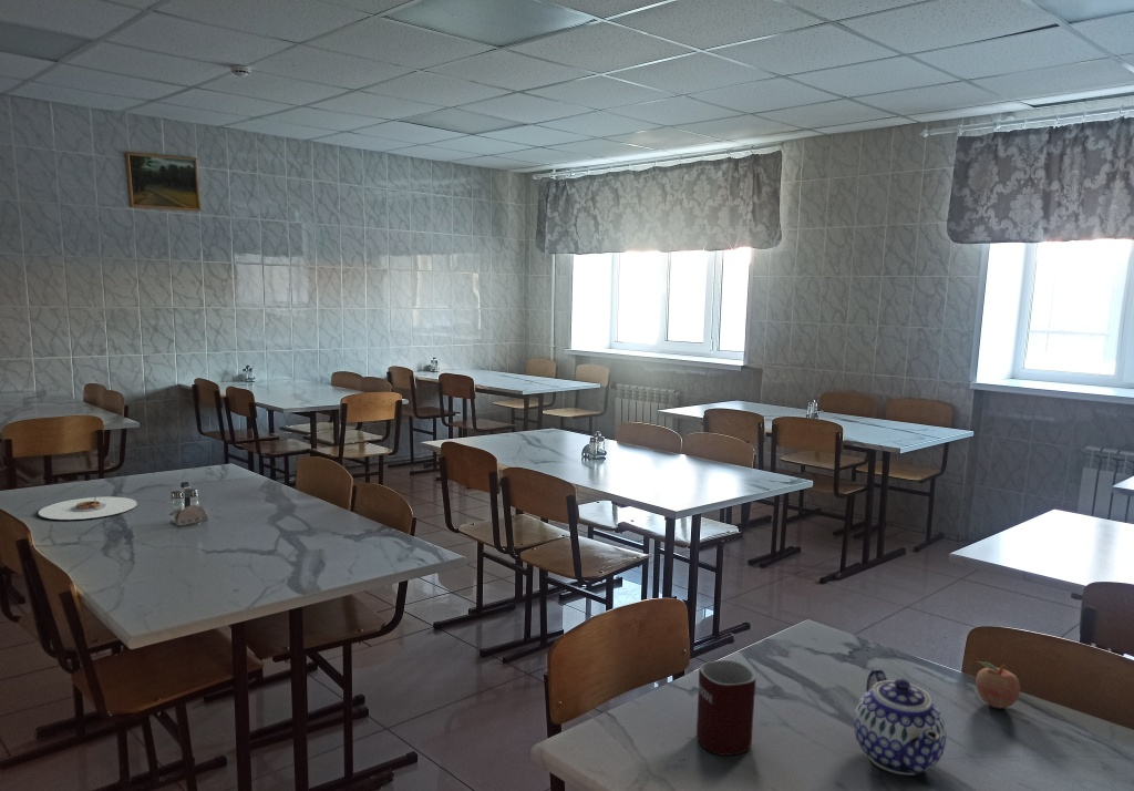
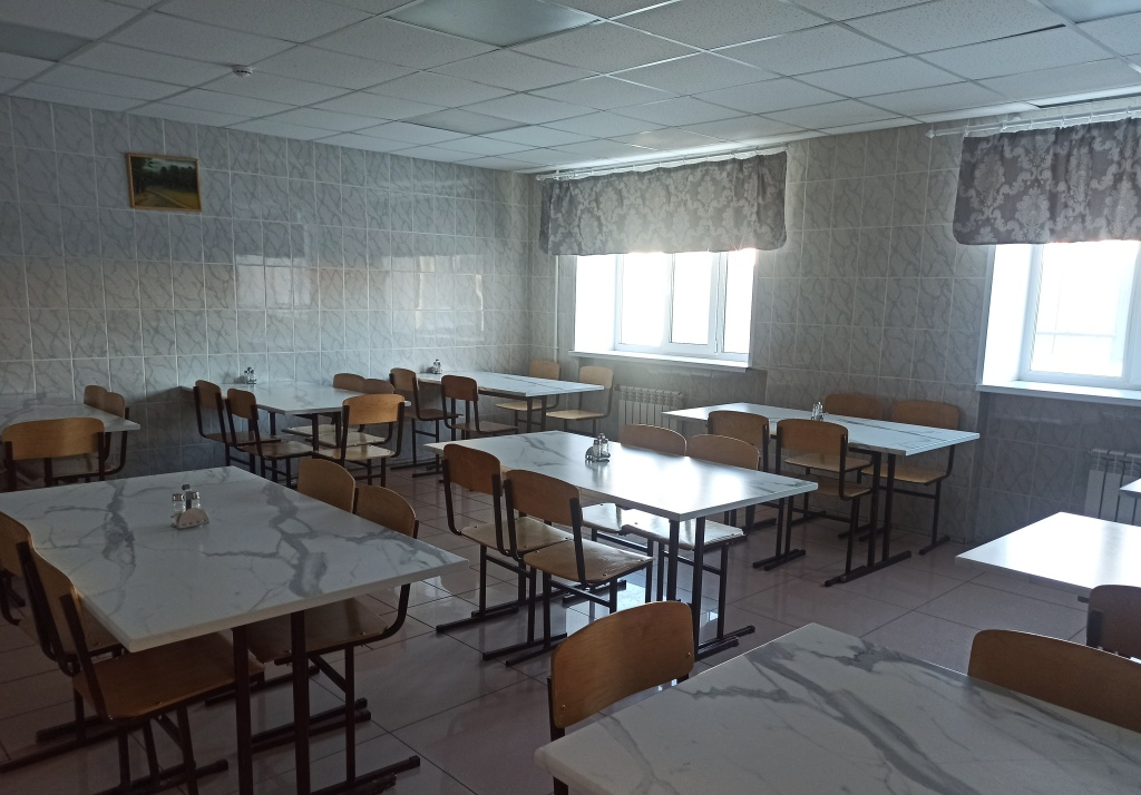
- teapot (899, 719)
- fruit (997, 684)
- plate (89, 503)
- mug (720, 700)
